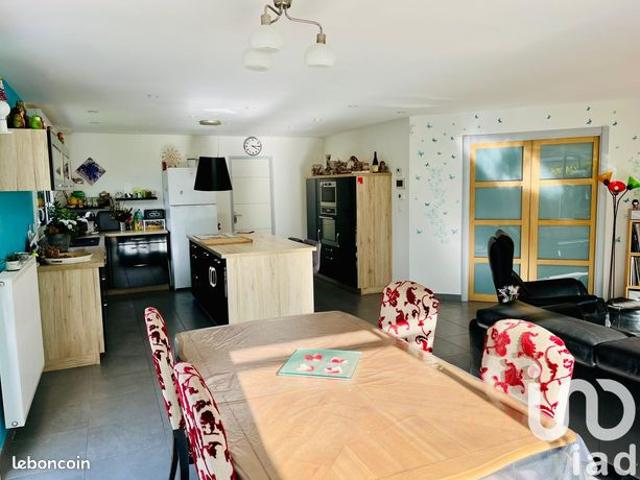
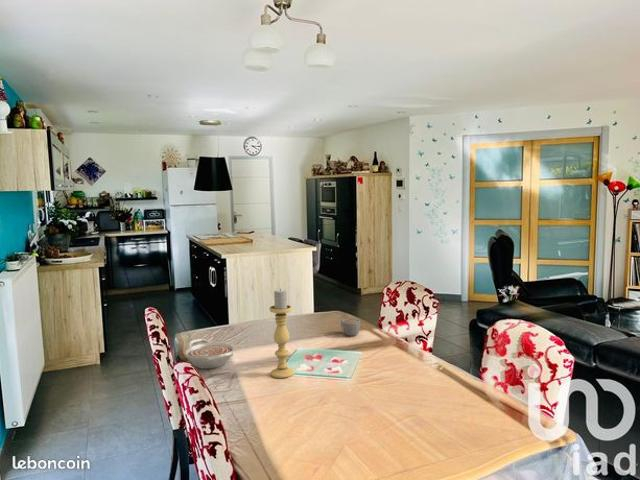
+ bowl (210, 354)
+ candle holder (281, 331)
+ mug (349, 327)
